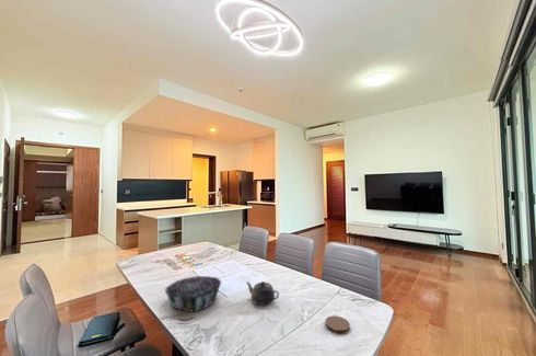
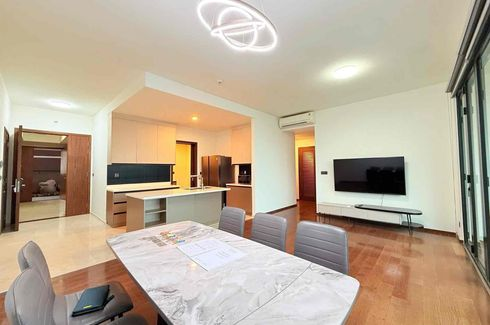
- coaster (337, 324)
- decorative bowl (194, 294)
- teapot (261, 290)
